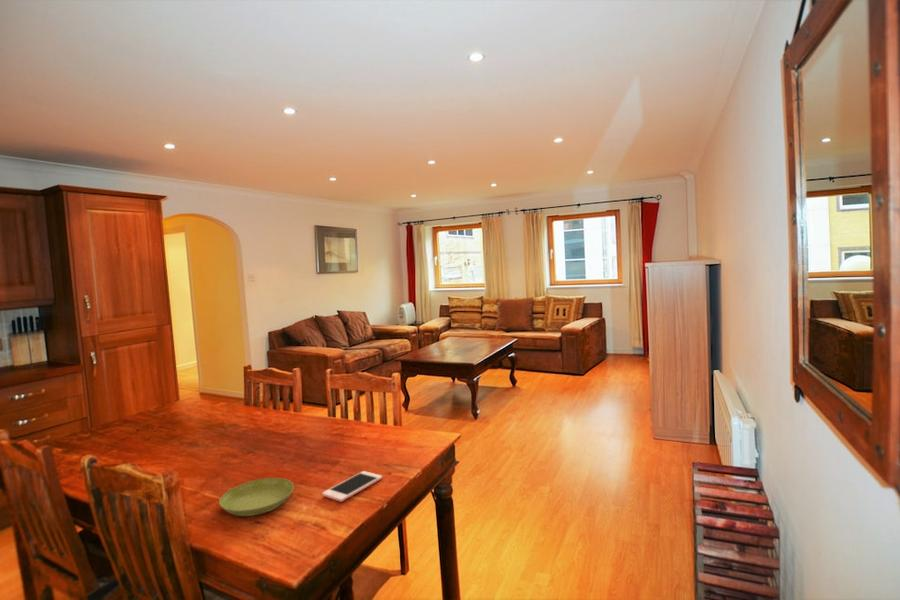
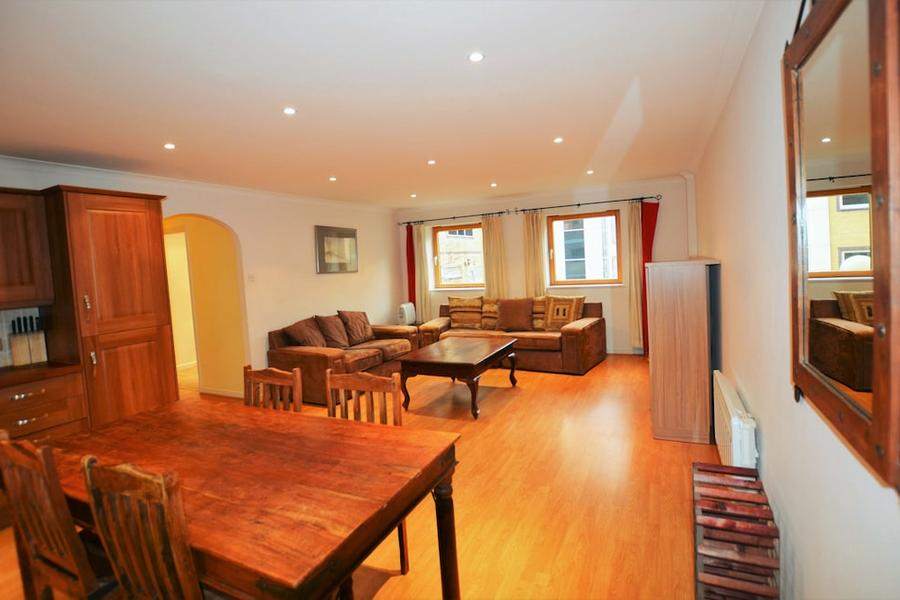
- saucer (258, 497)
- cell phone (353, 485)
